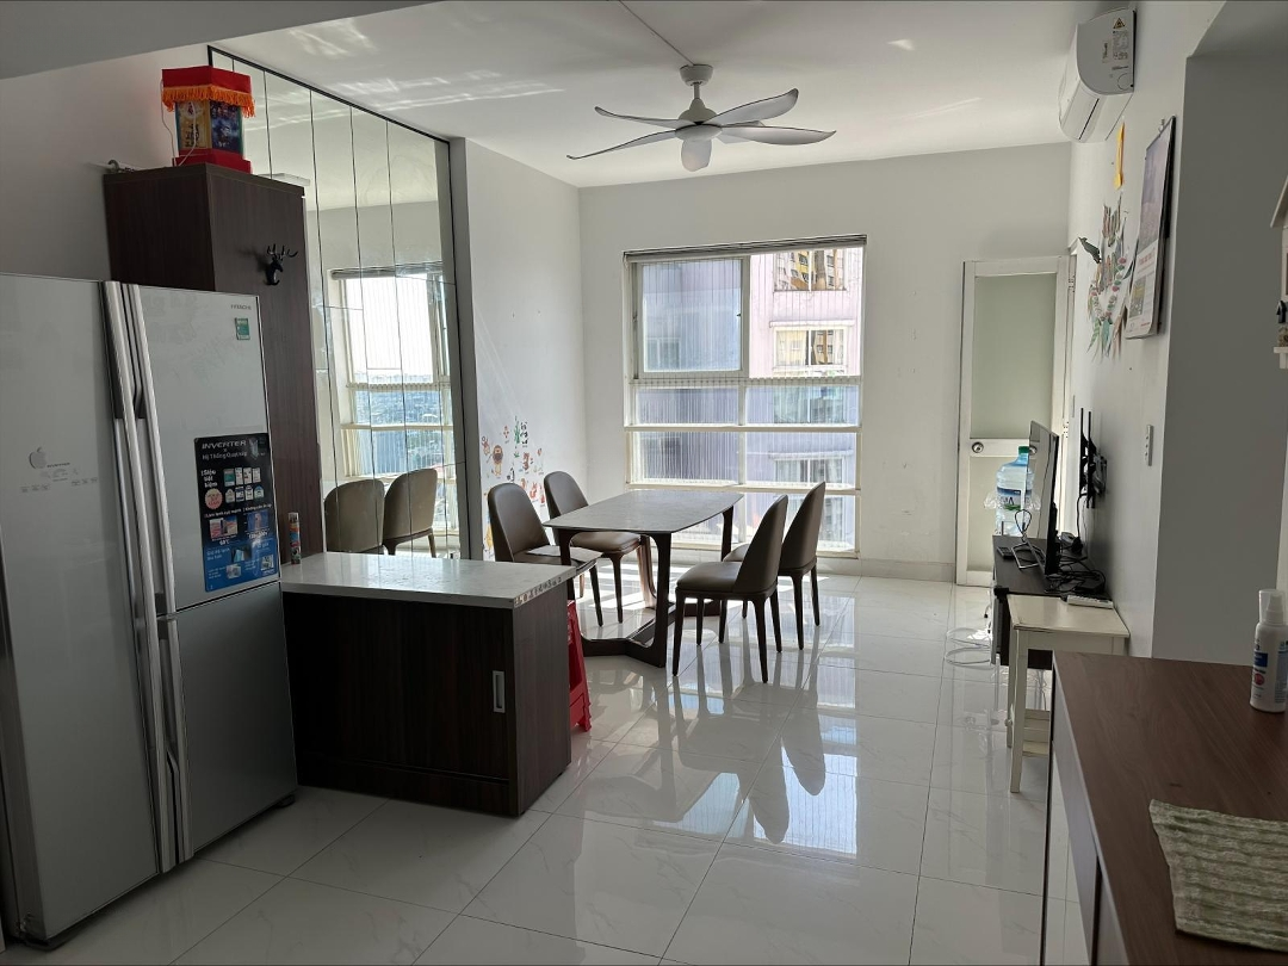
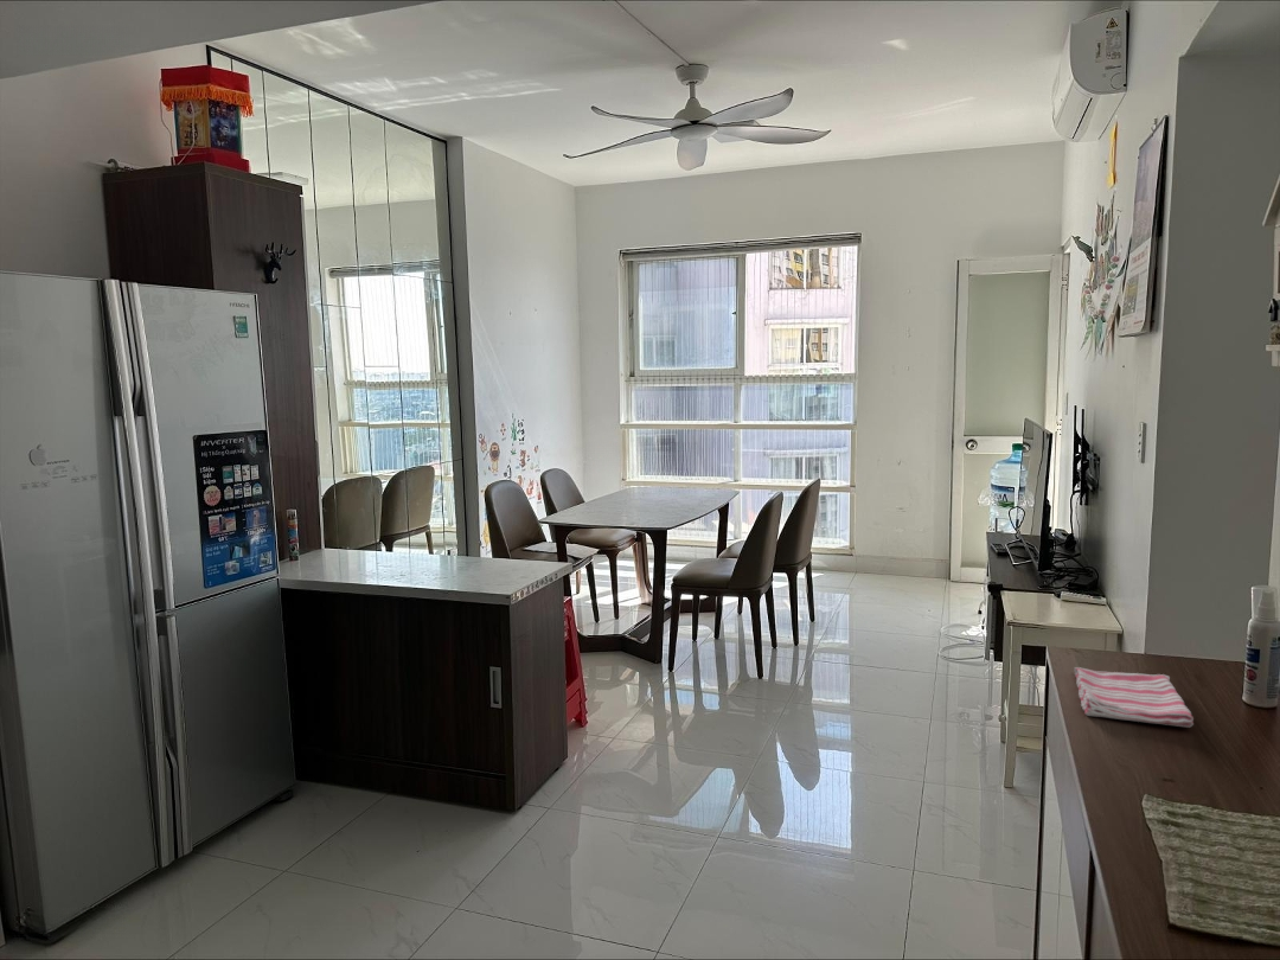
+ dish towel (1128, 691)
